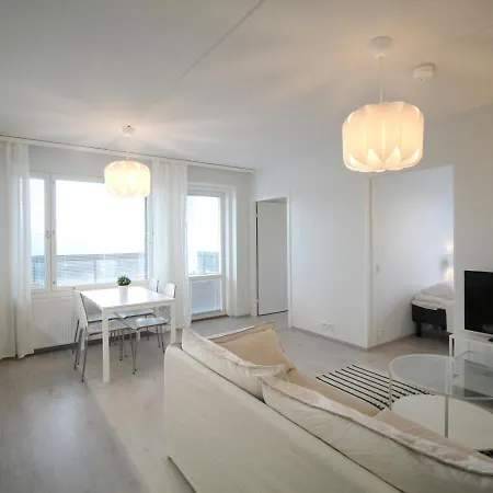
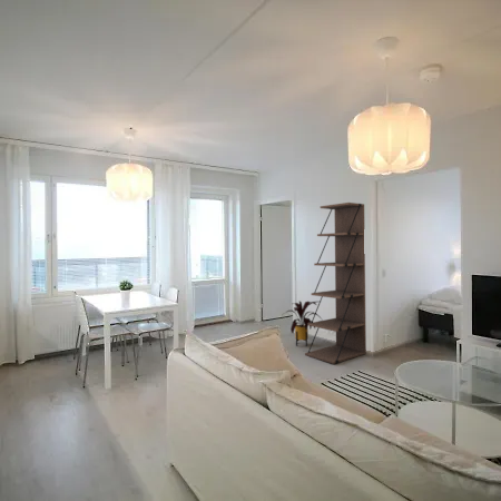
+ bookcase (335, 279)
+ house plant (302, 322)
